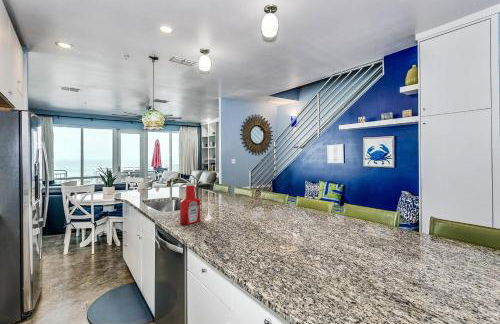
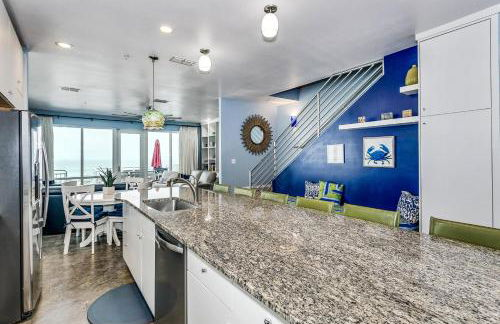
- soap bottle (190, 202)
